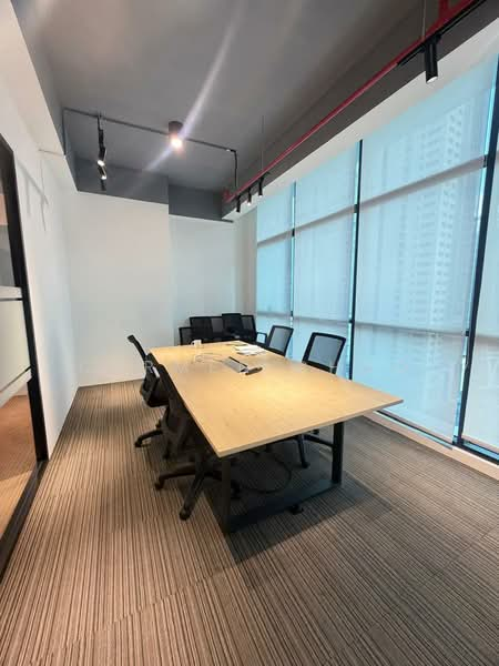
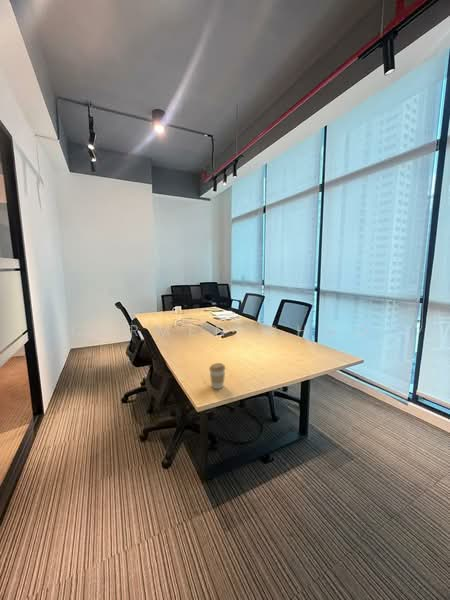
+ coffee cup (217, 375)
